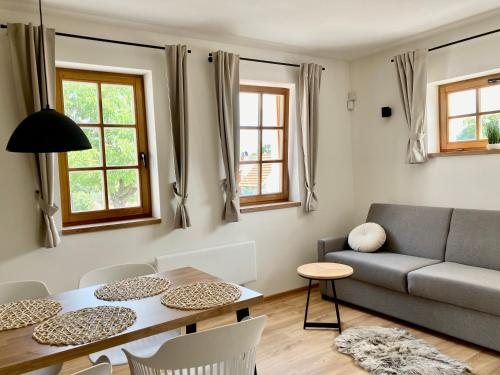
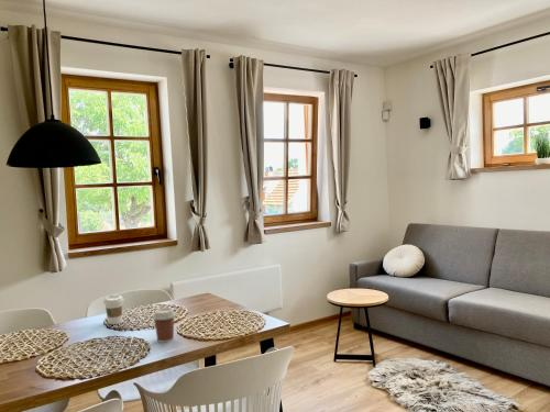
+ coffee cup (113, 310)
+ coffee cup (164, 324)
